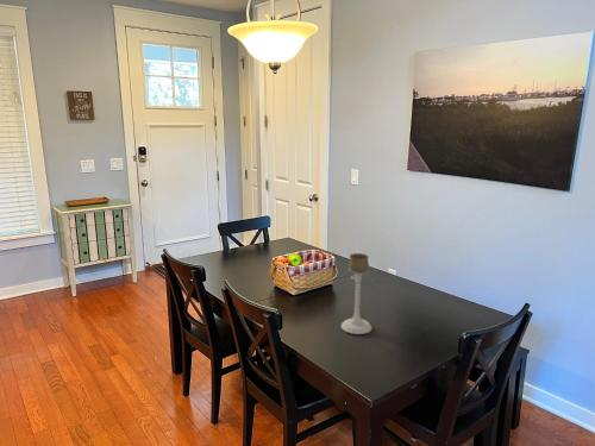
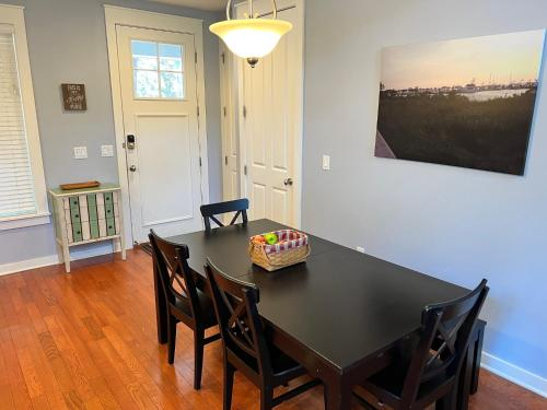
- candle holder (357, 291)
